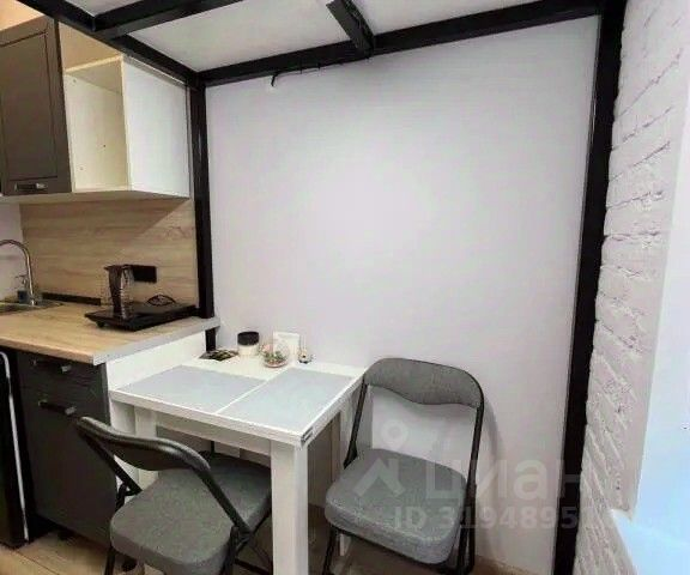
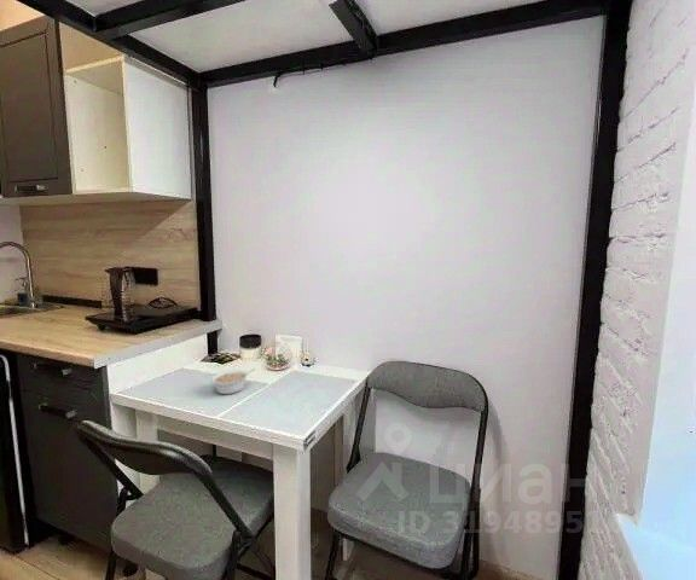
+ legume (231, 381)
